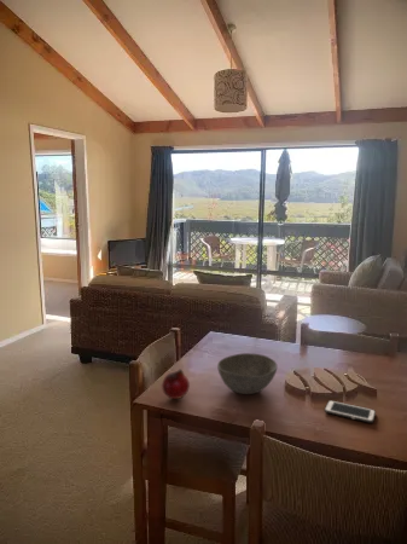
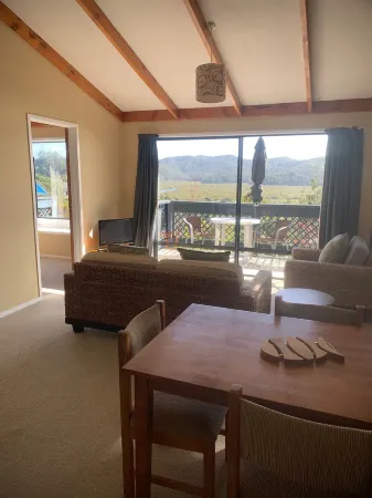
- cell phone (349, 411)
- bowl (246, 376)
- fruit (175, 383)
